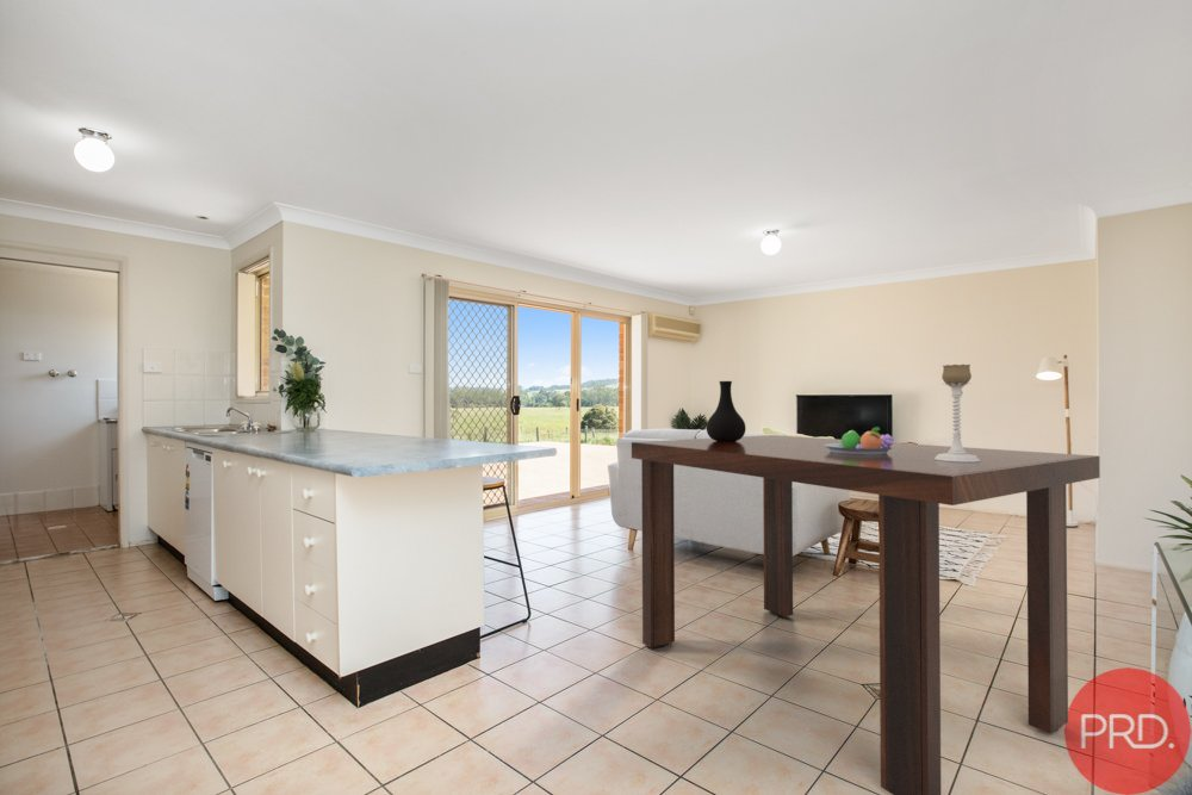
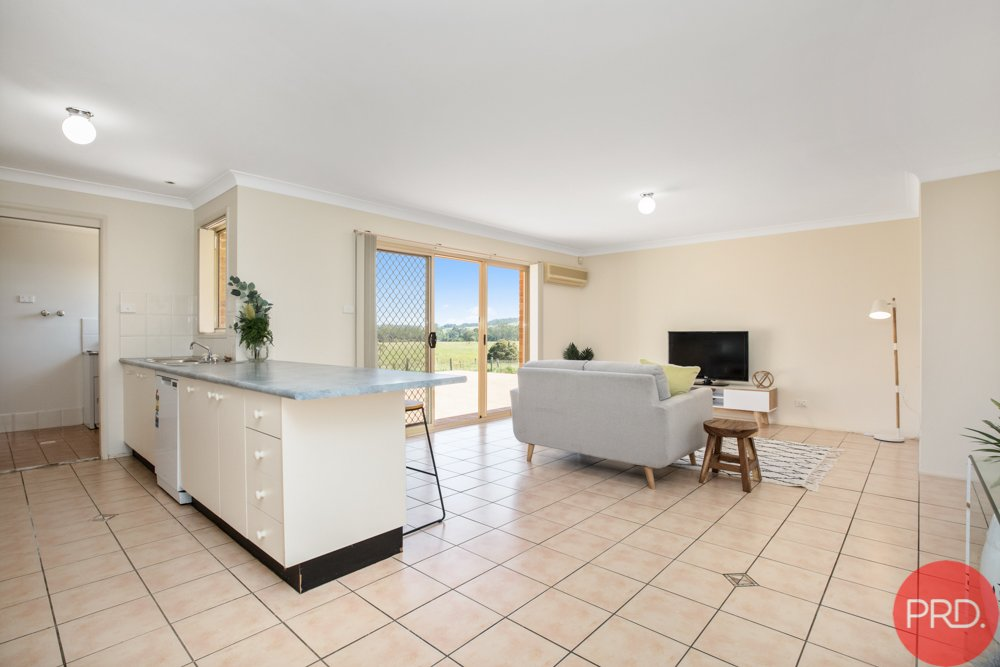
- vase (725, 410)
- candle holder (956, 411)
- fruit bowl (858, 439)
- dining table (791, 564)
